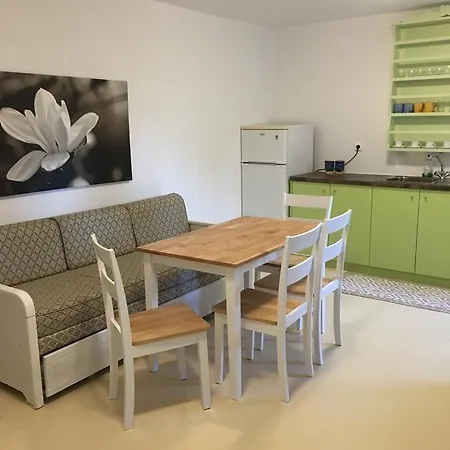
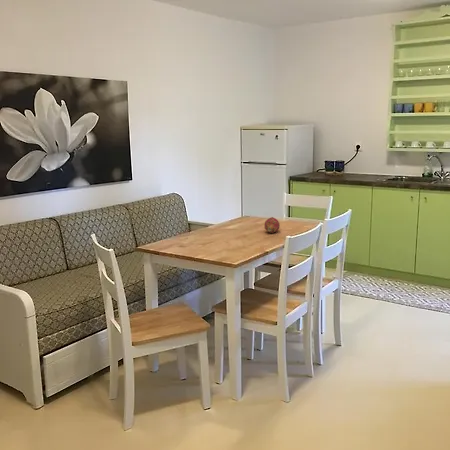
+ fruit (272, 224)
